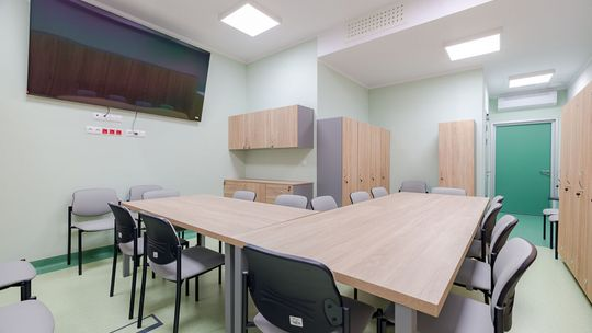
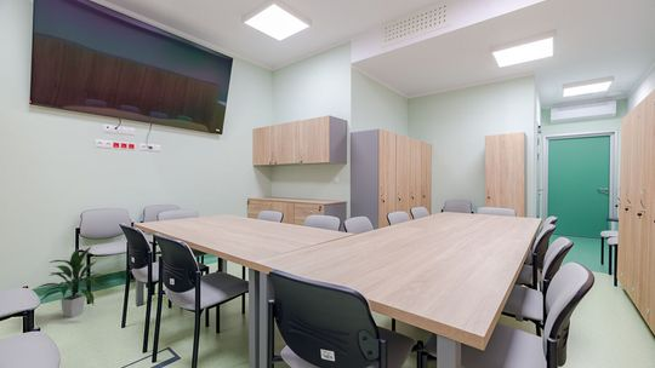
+ indoor plant (74, 282)
